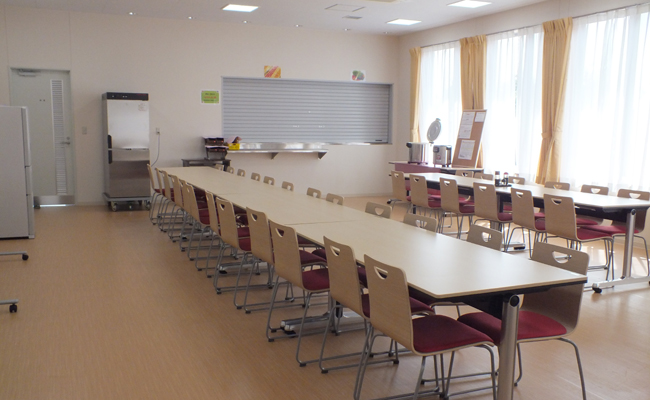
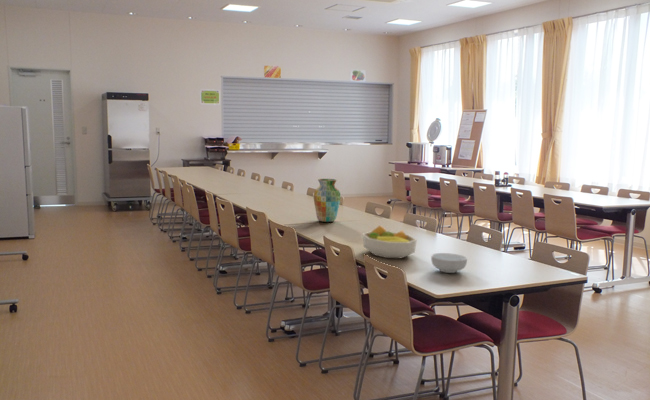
+ vase (326, 200)
+ fruit bowl (388, 241)
+ cereal bowl (448, 263)
